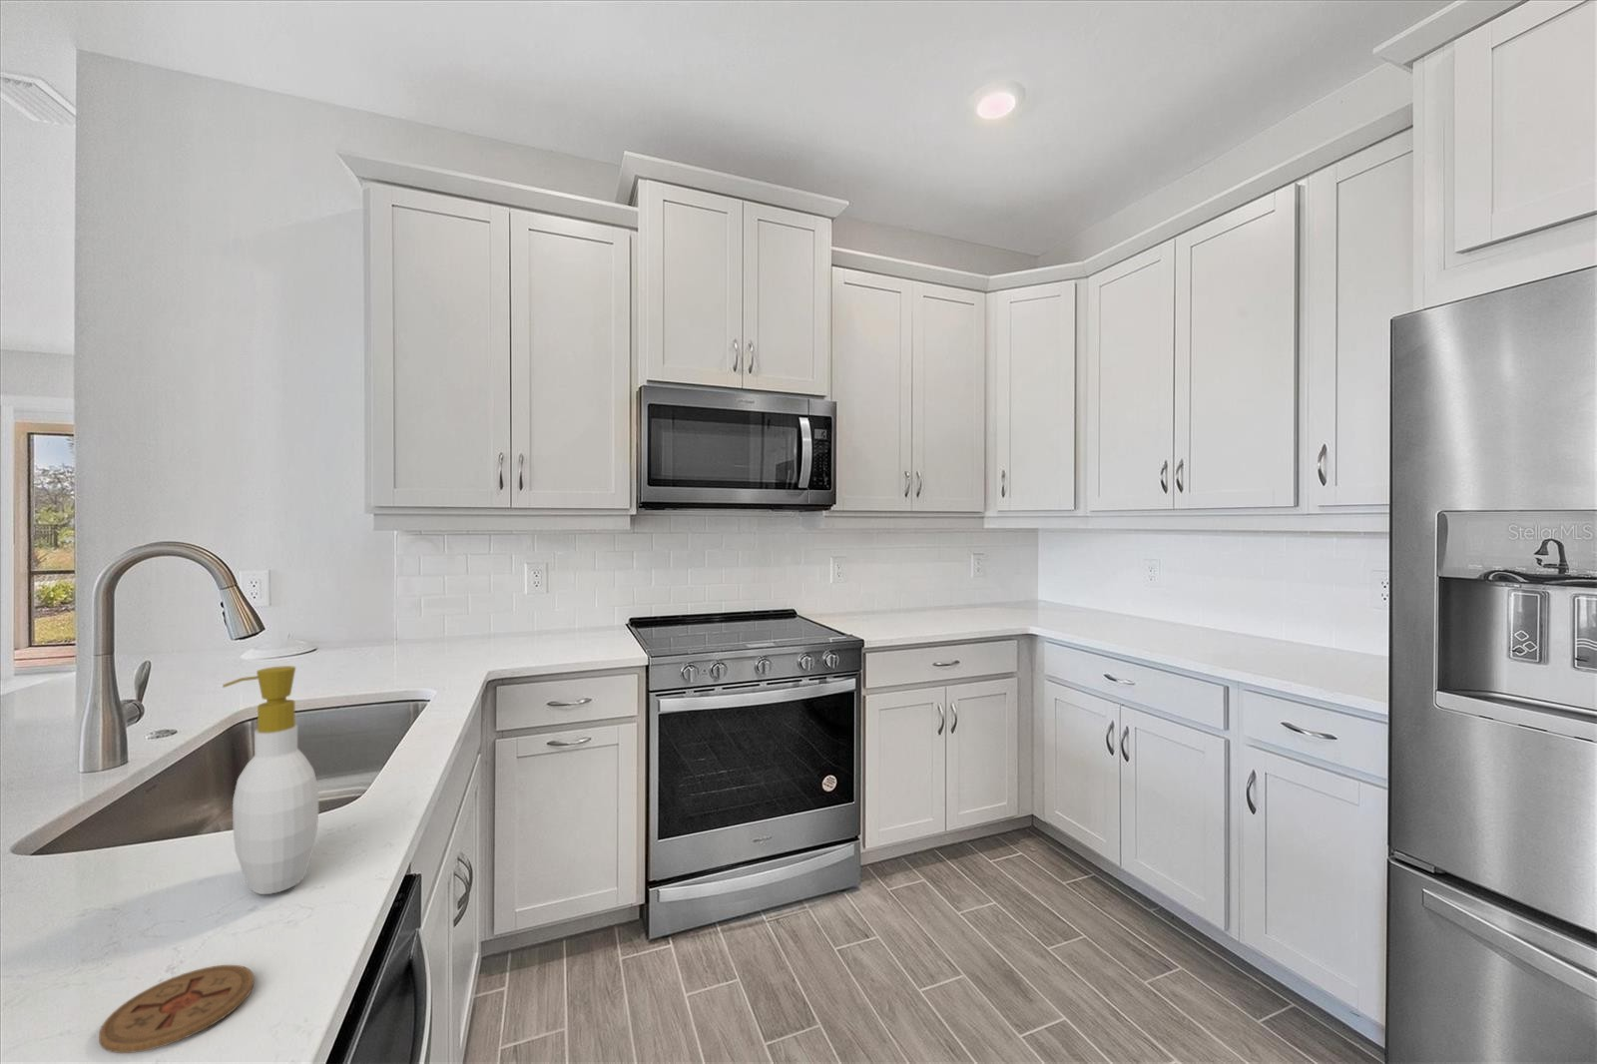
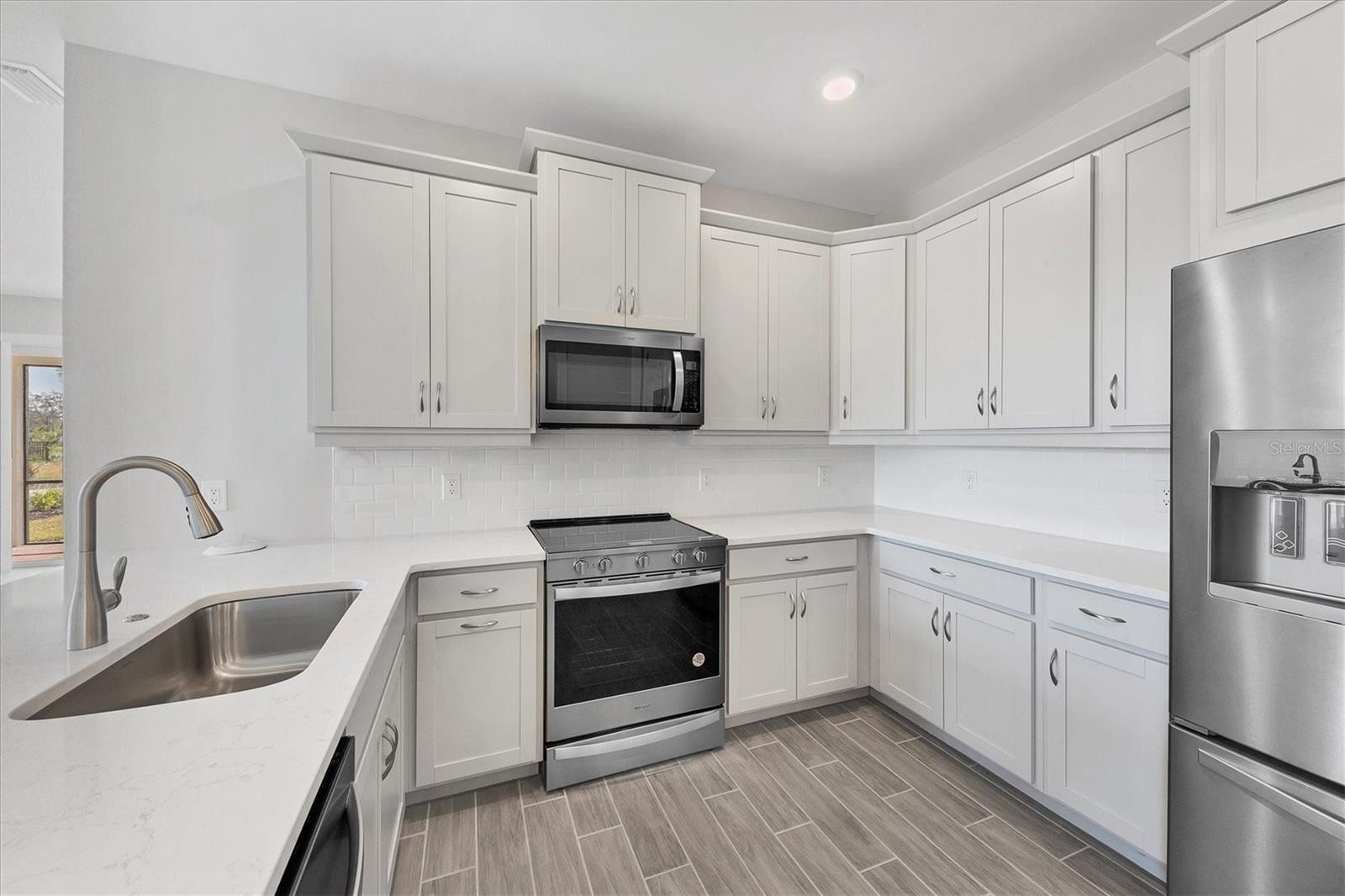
- coaster (180, 1005)
- soap bottle (272, 774)
